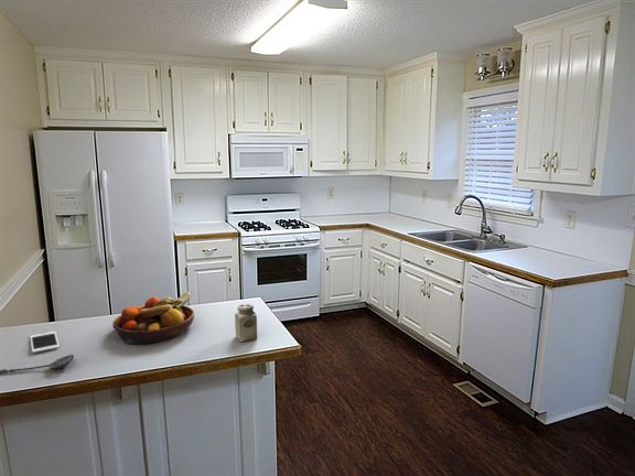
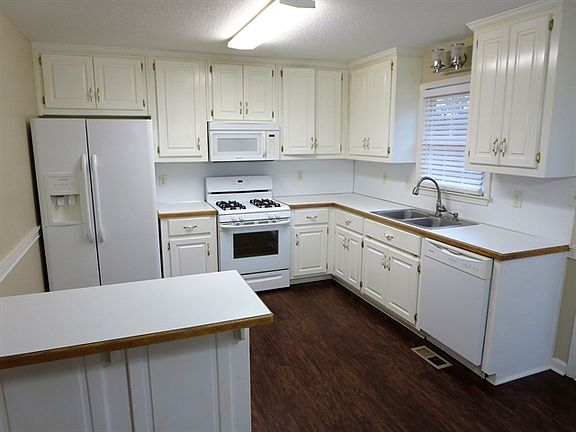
- fruit bowl (154, 313)
- salt shaker (246, 321)
- cell phone (44, 340)
- spoon (34, 367)
